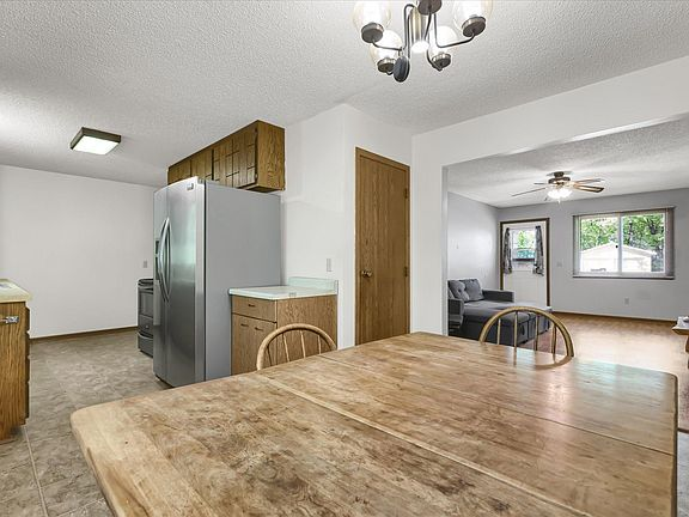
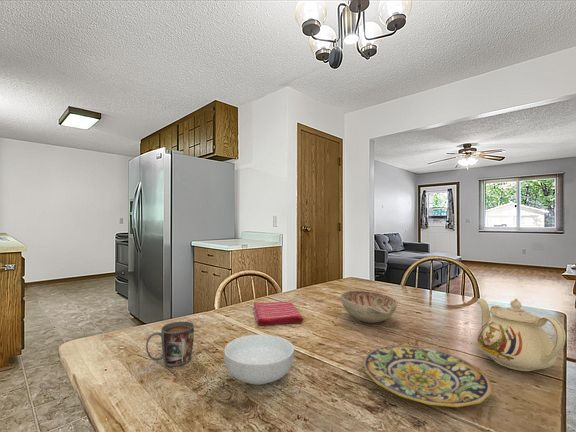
+ teapot (514, 330)
+ mug (170, 344)
+ dish towel (276, 311)
+ cereal bowl (259, 361)
+ plate (422, 375)
+ decorative bowl (368, 308)
